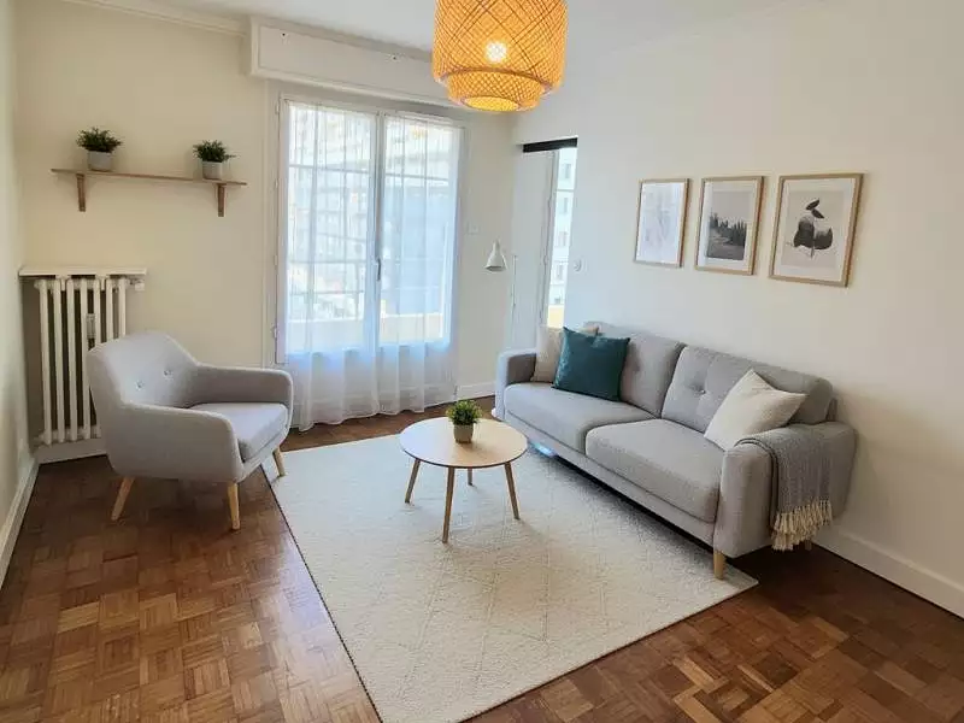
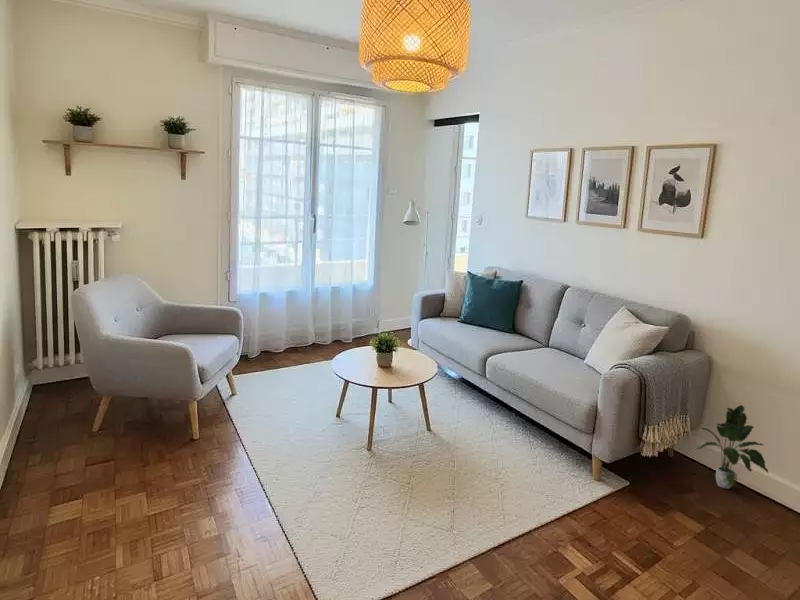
+ potted plant (729, 448)
